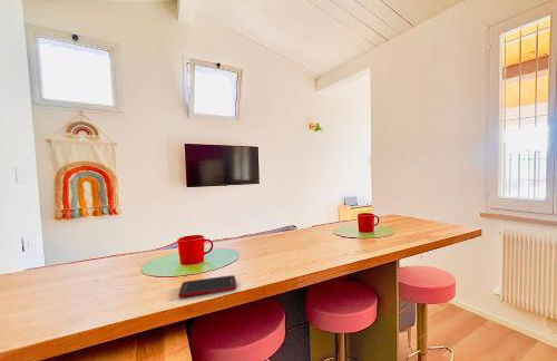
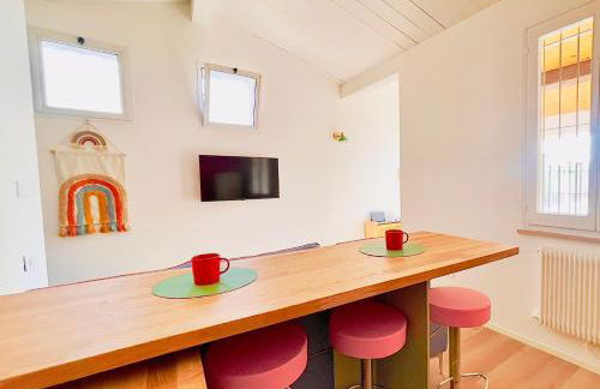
- cell phone (208, 285)
